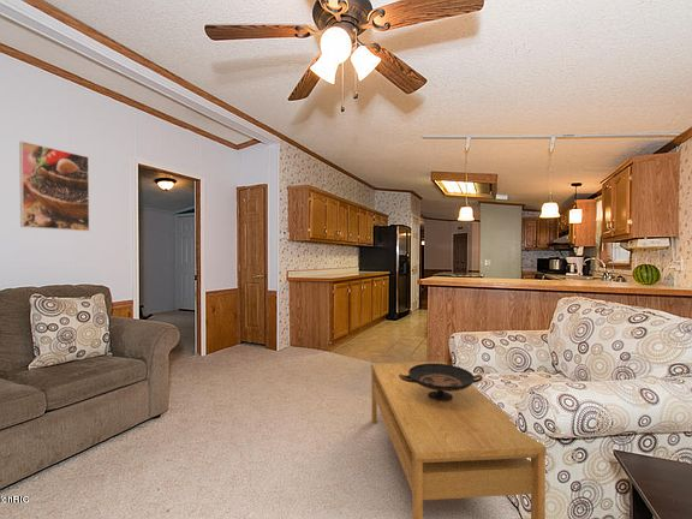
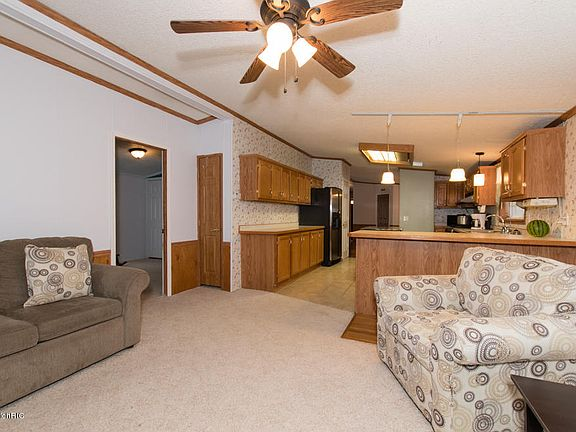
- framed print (56, 189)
- coffee table (434, 429)
- decorative bowl (440, 383)
